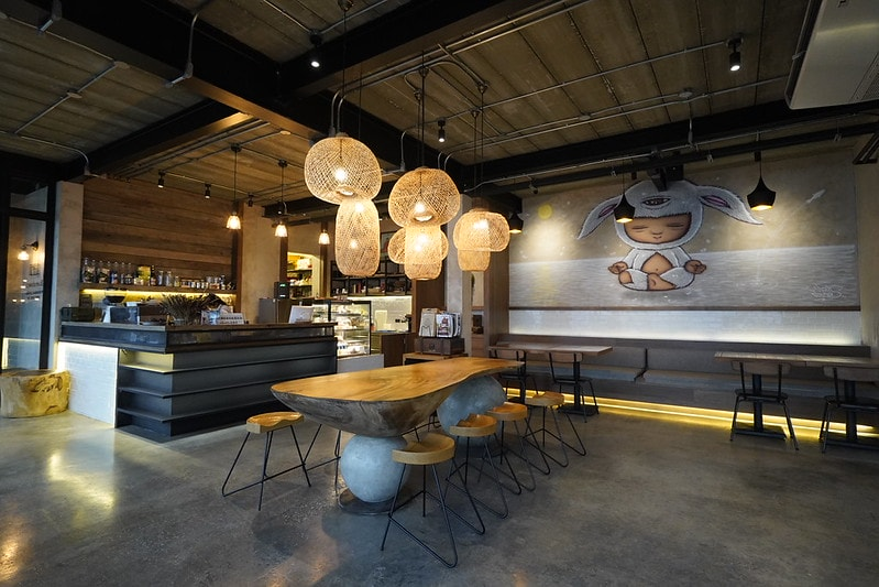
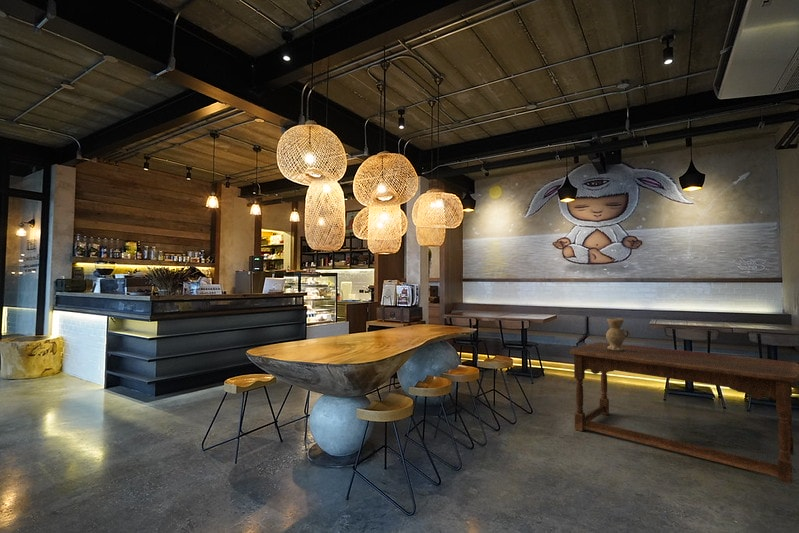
+ vase (617, 334)
+ dining table (676, 379)
